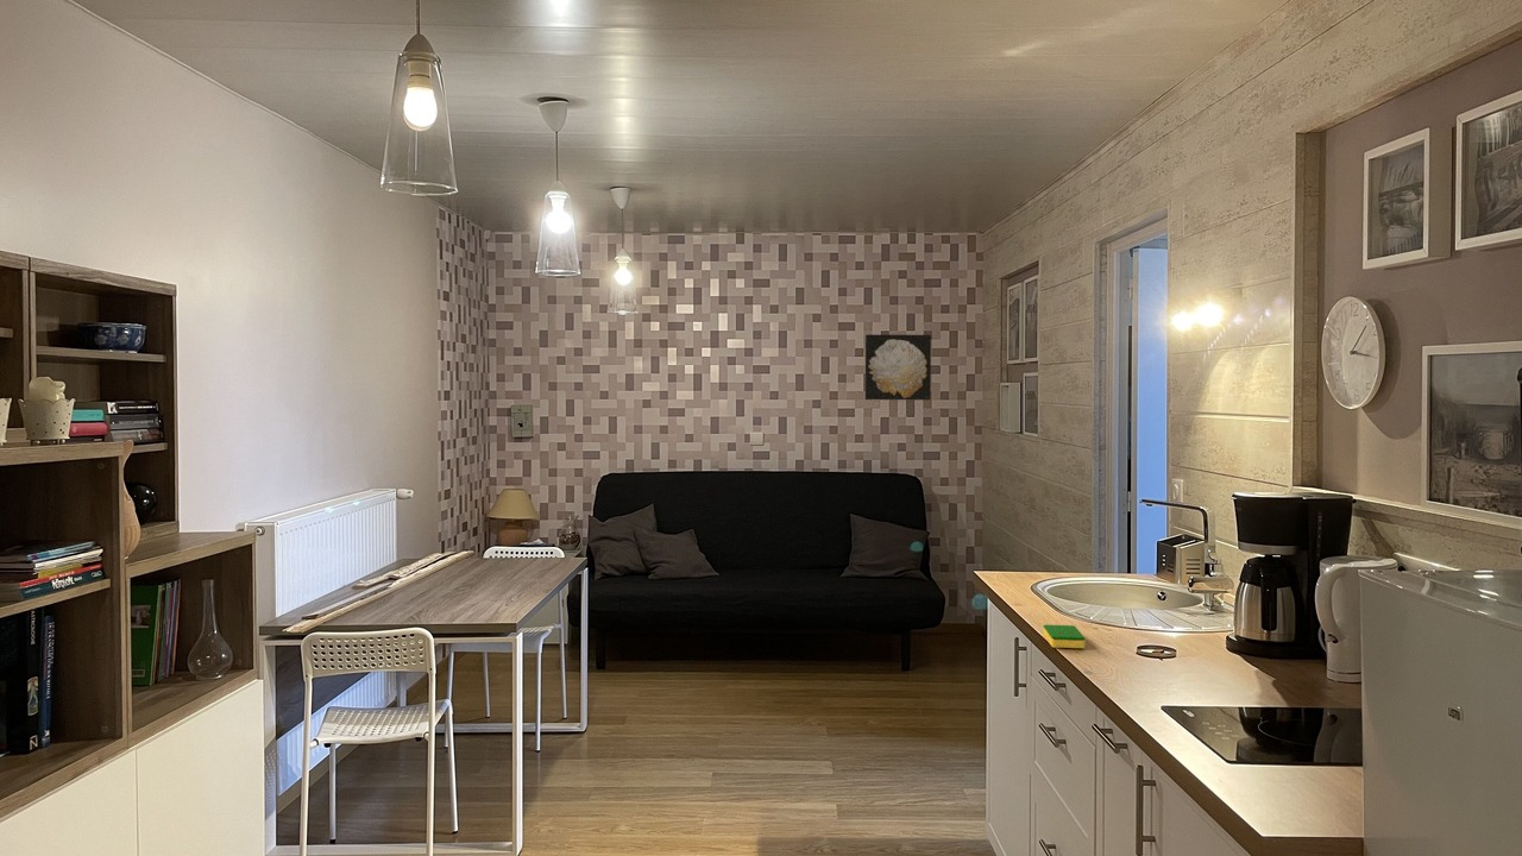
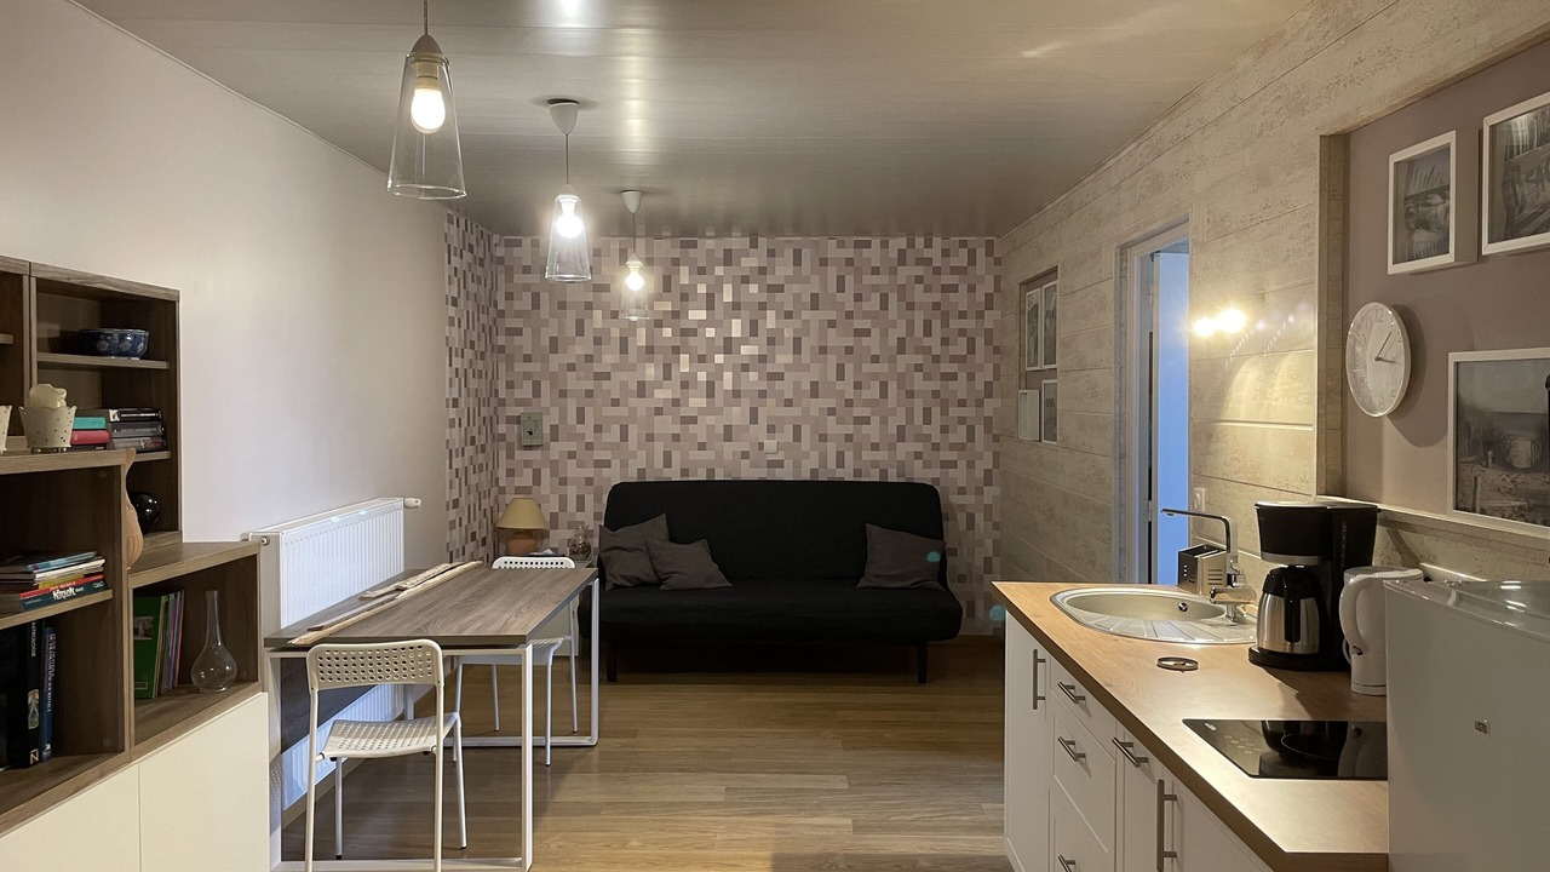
- dish sponge (1063, 636)
- wall art (898, 367)
